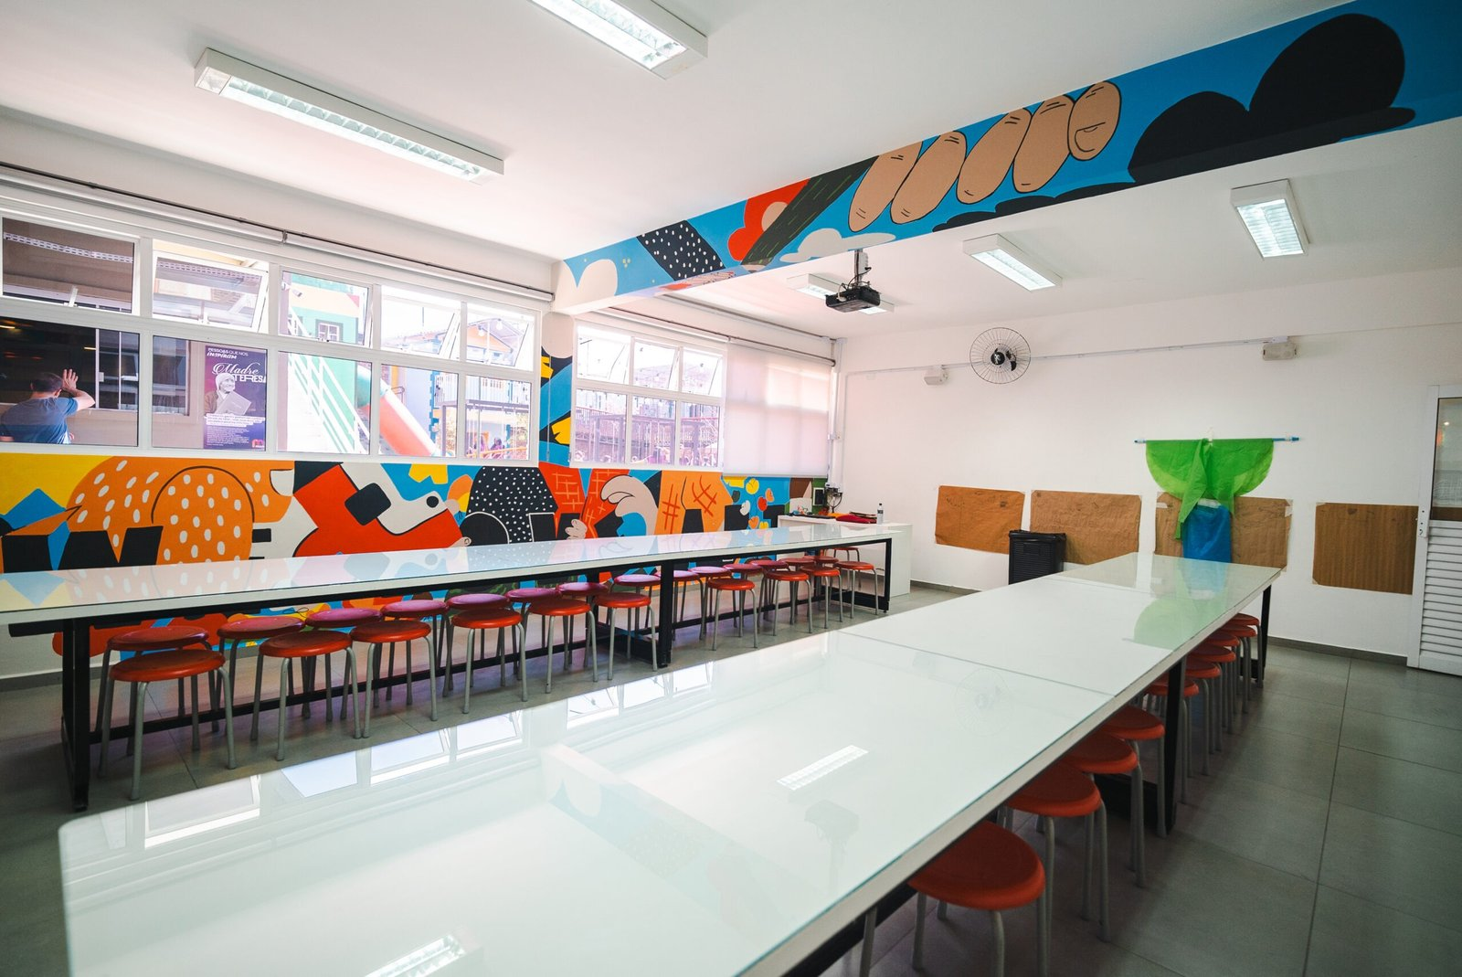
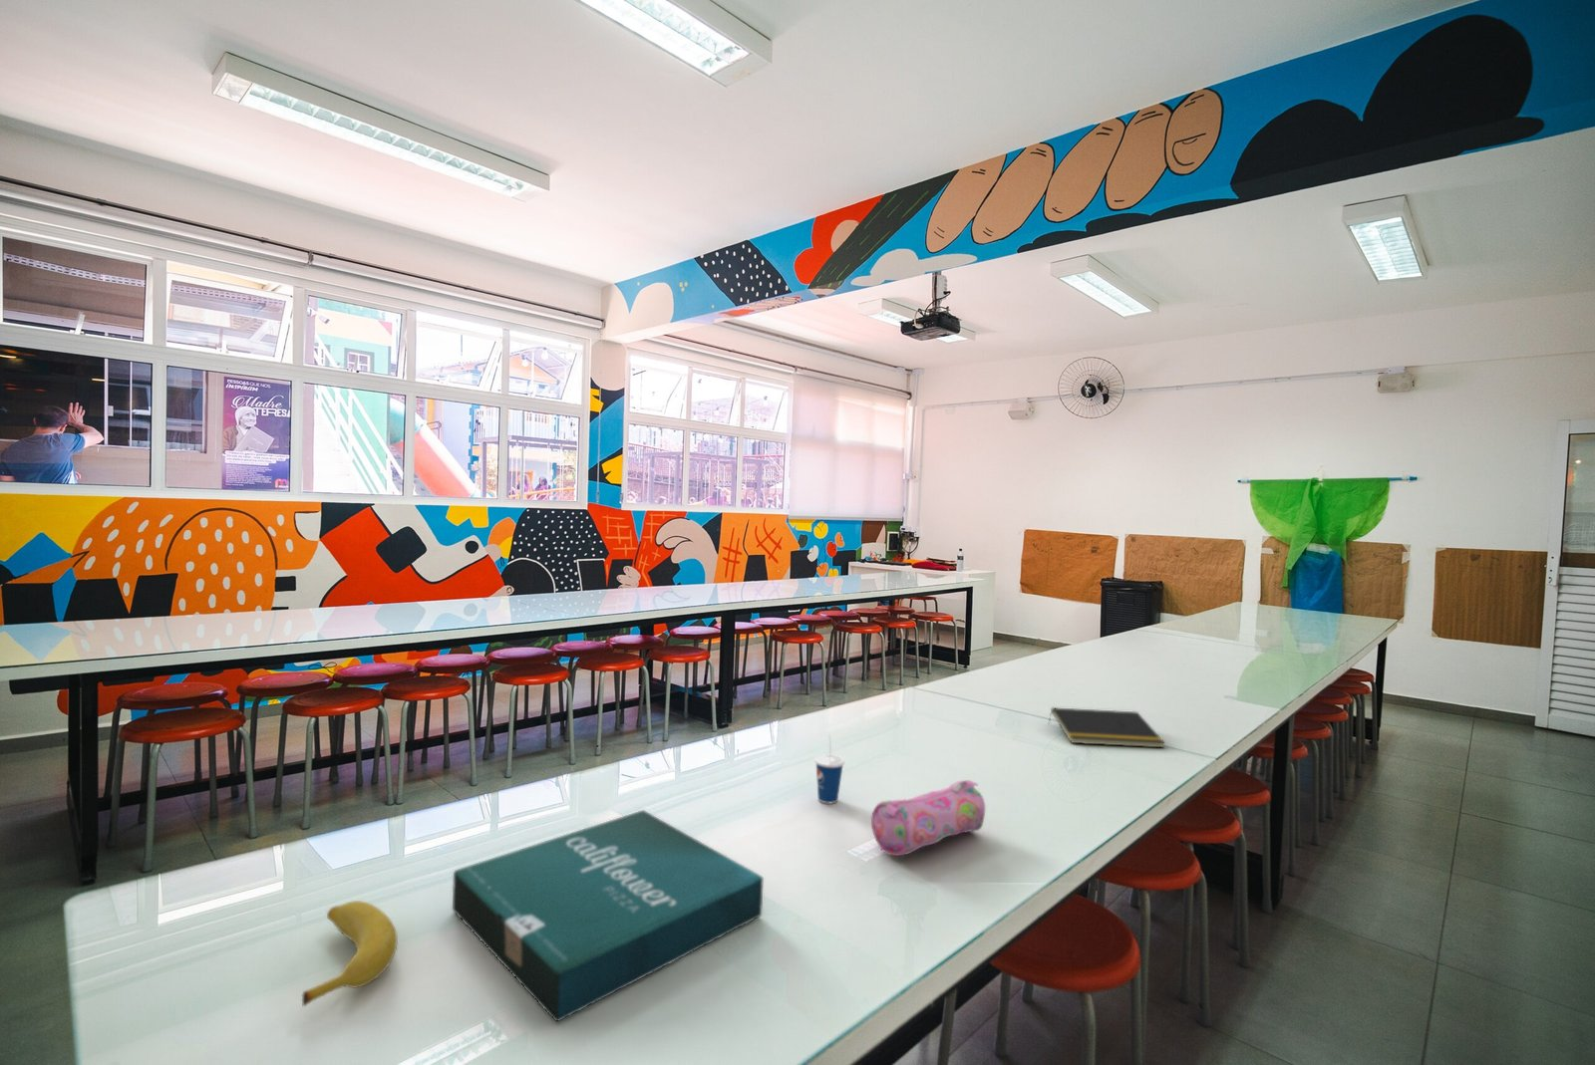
+ pizza box (609, 893)
+ banana (348, 938)
+ pencil case (930, 815)
+ cup (828, 768)
+ notepad (1105, 726)
